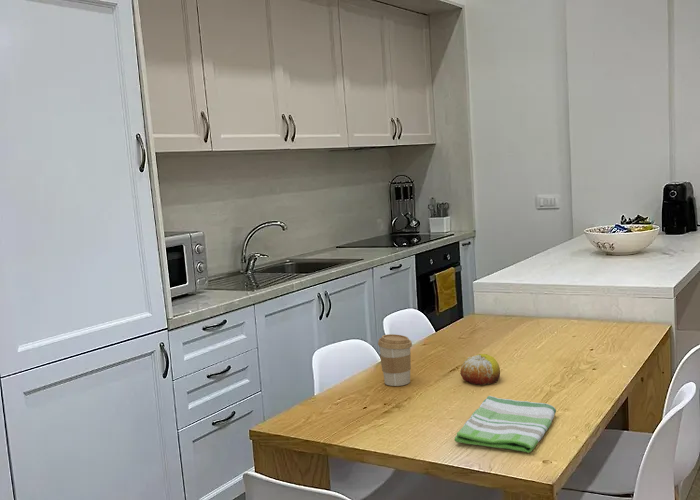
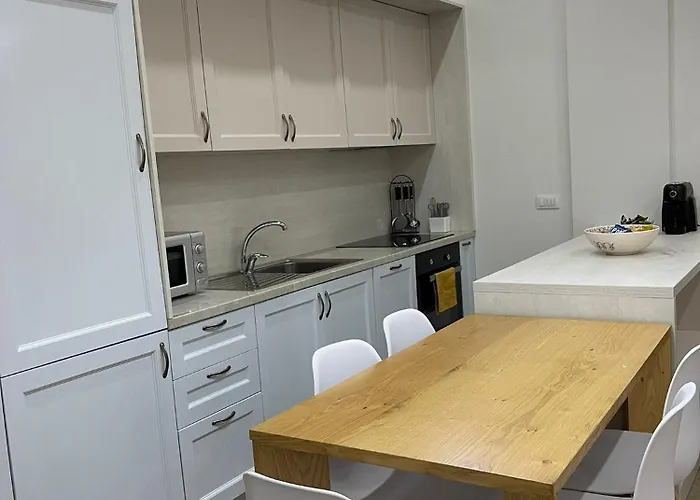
- coffee cup (395, 358)
- dish towel (507, 421)
- fruit (479, 367)
